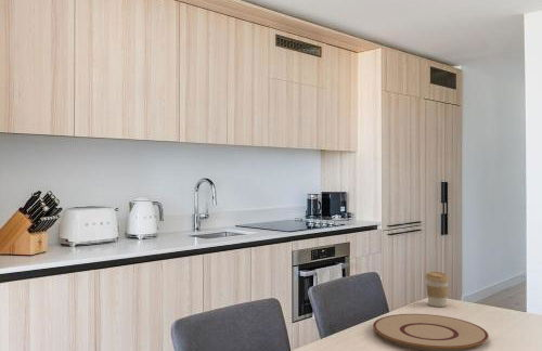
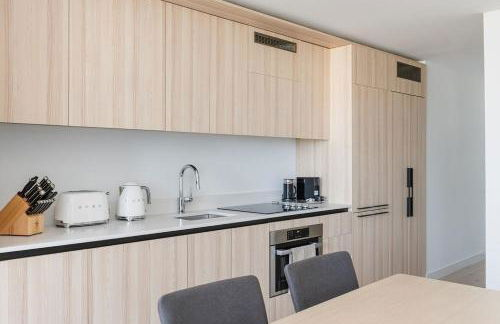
- coffee cup (437, 288)
- plate (428, 332)
